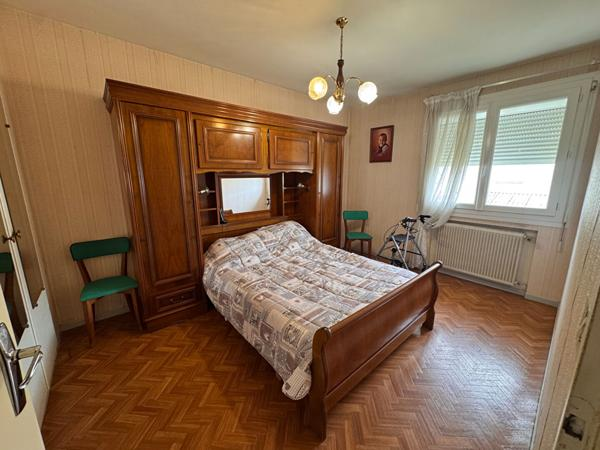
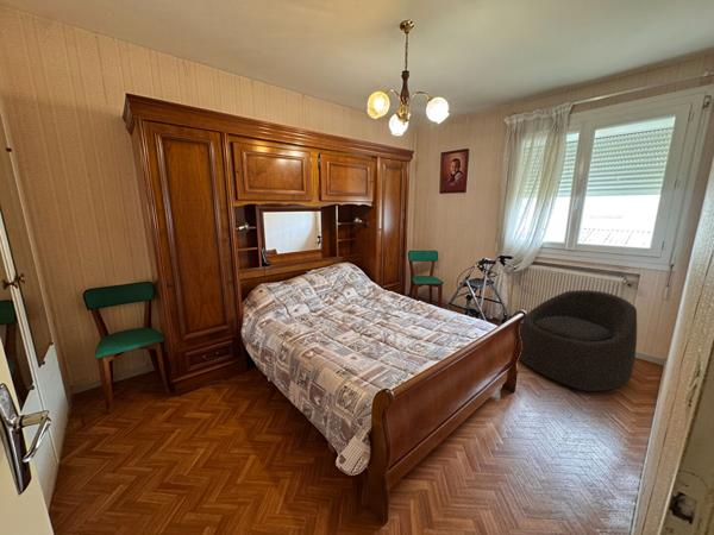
+ armchair (574, 332)
